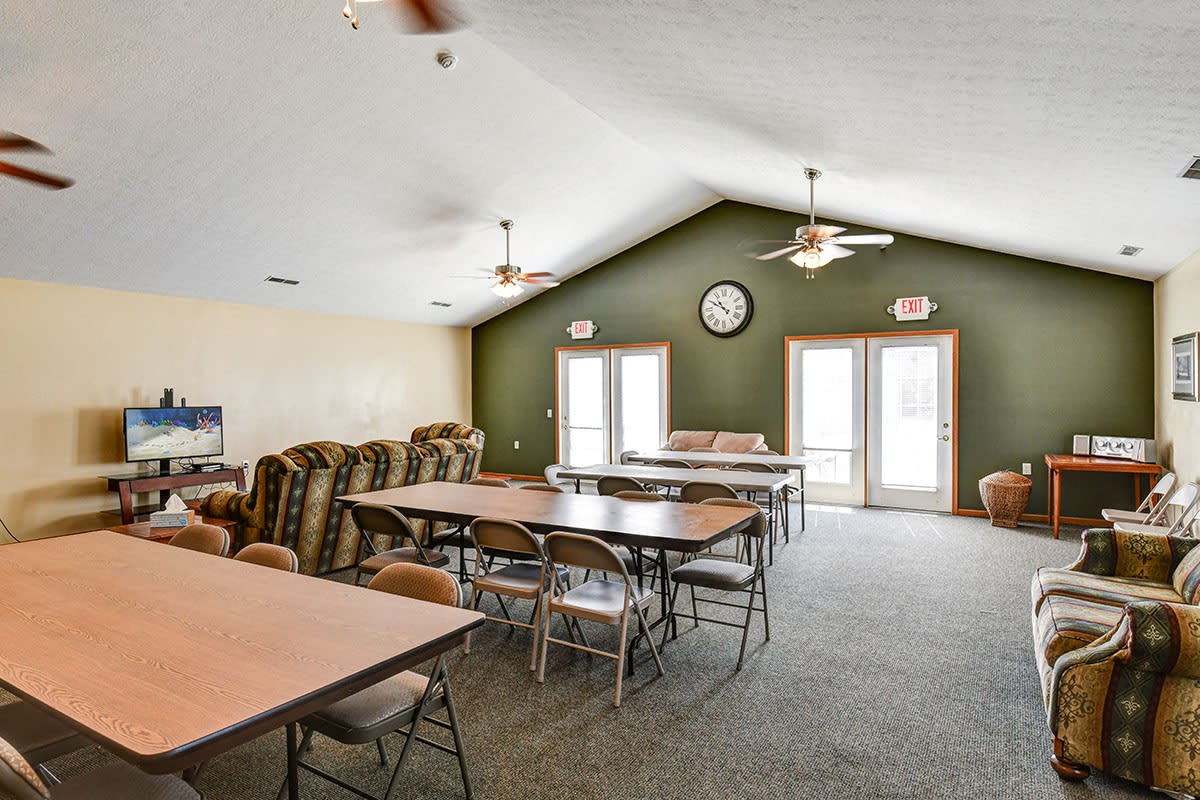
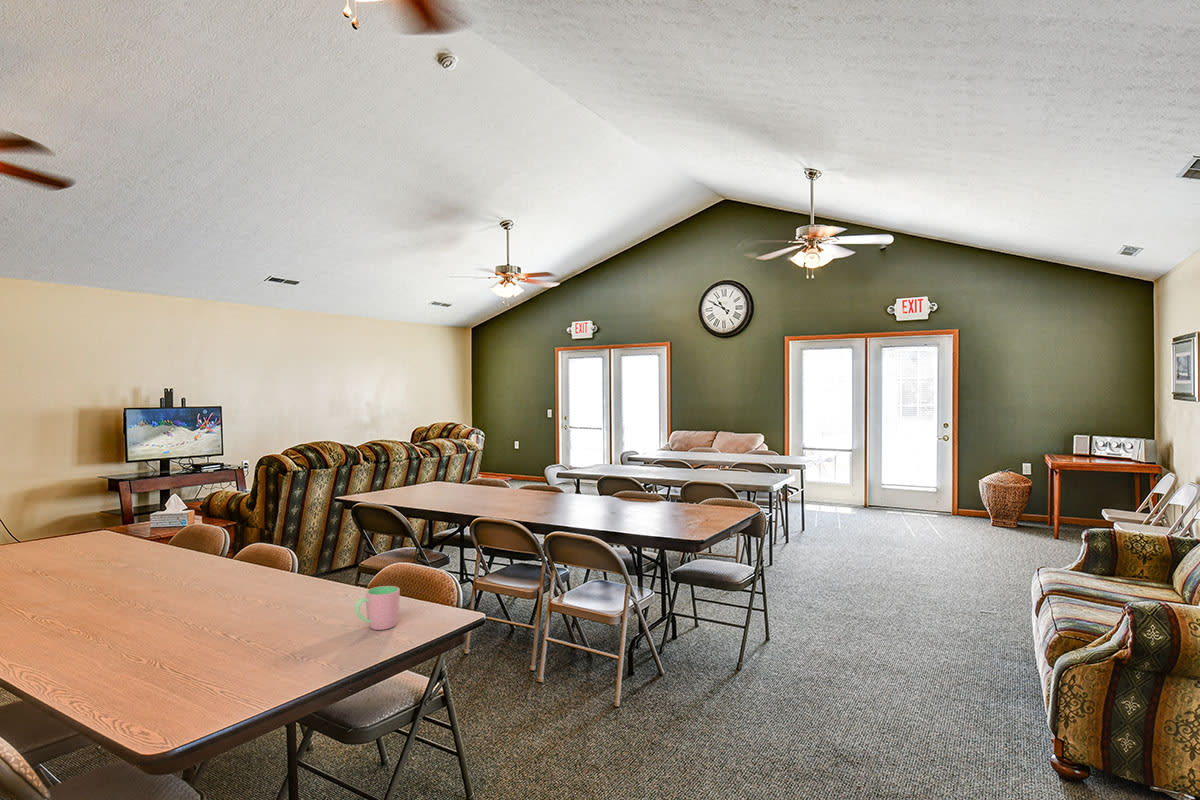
+ cup (377, 609)
